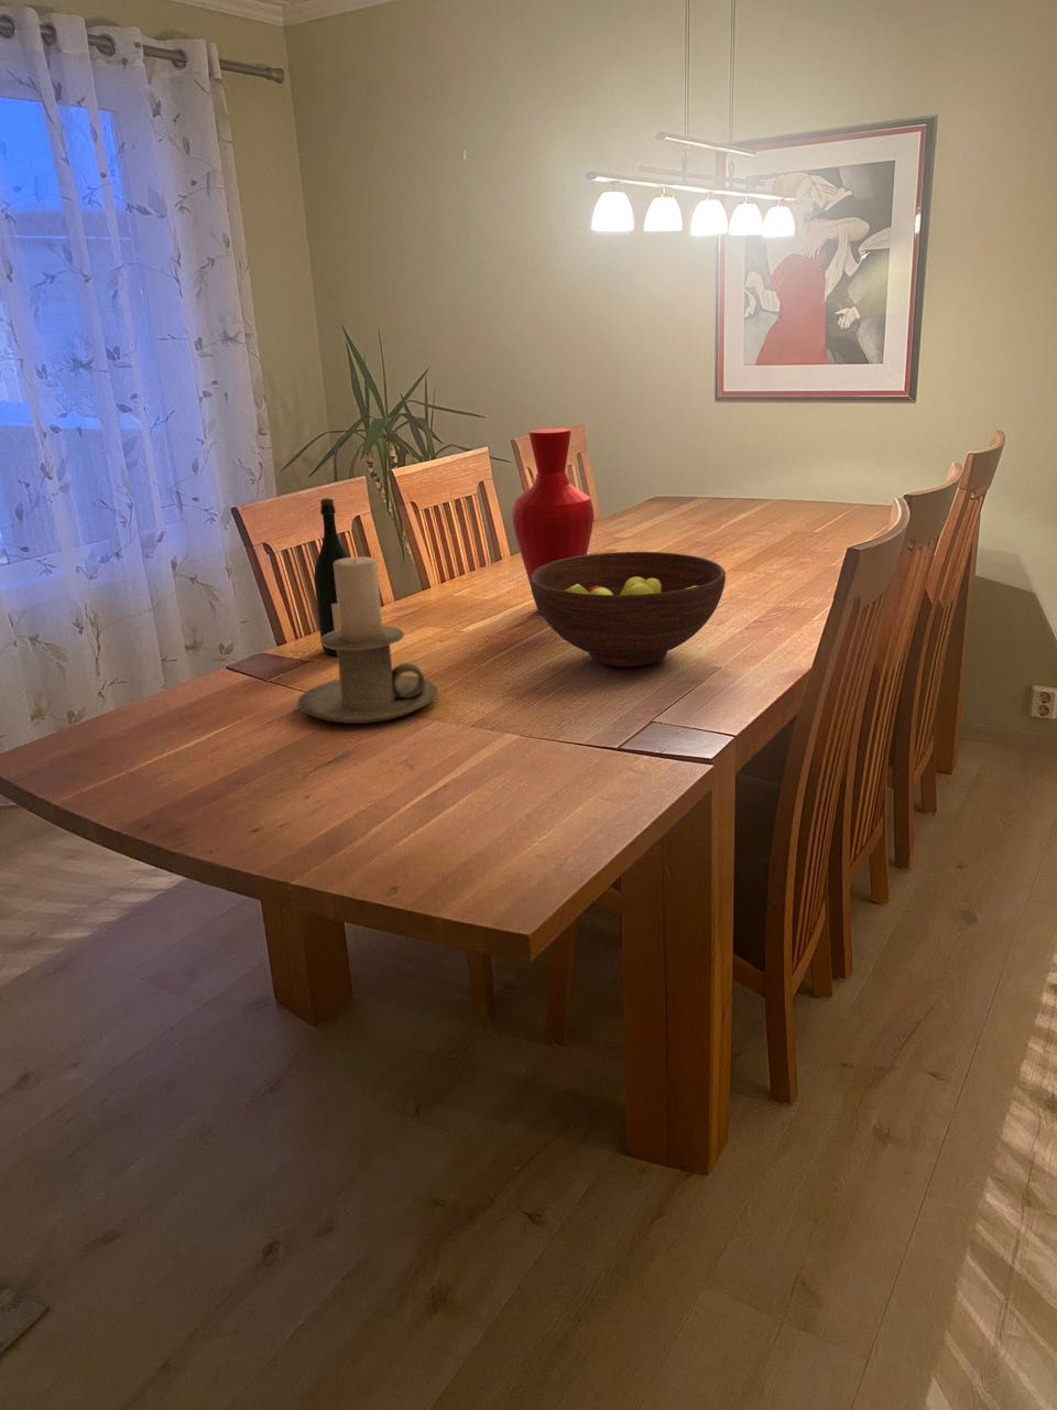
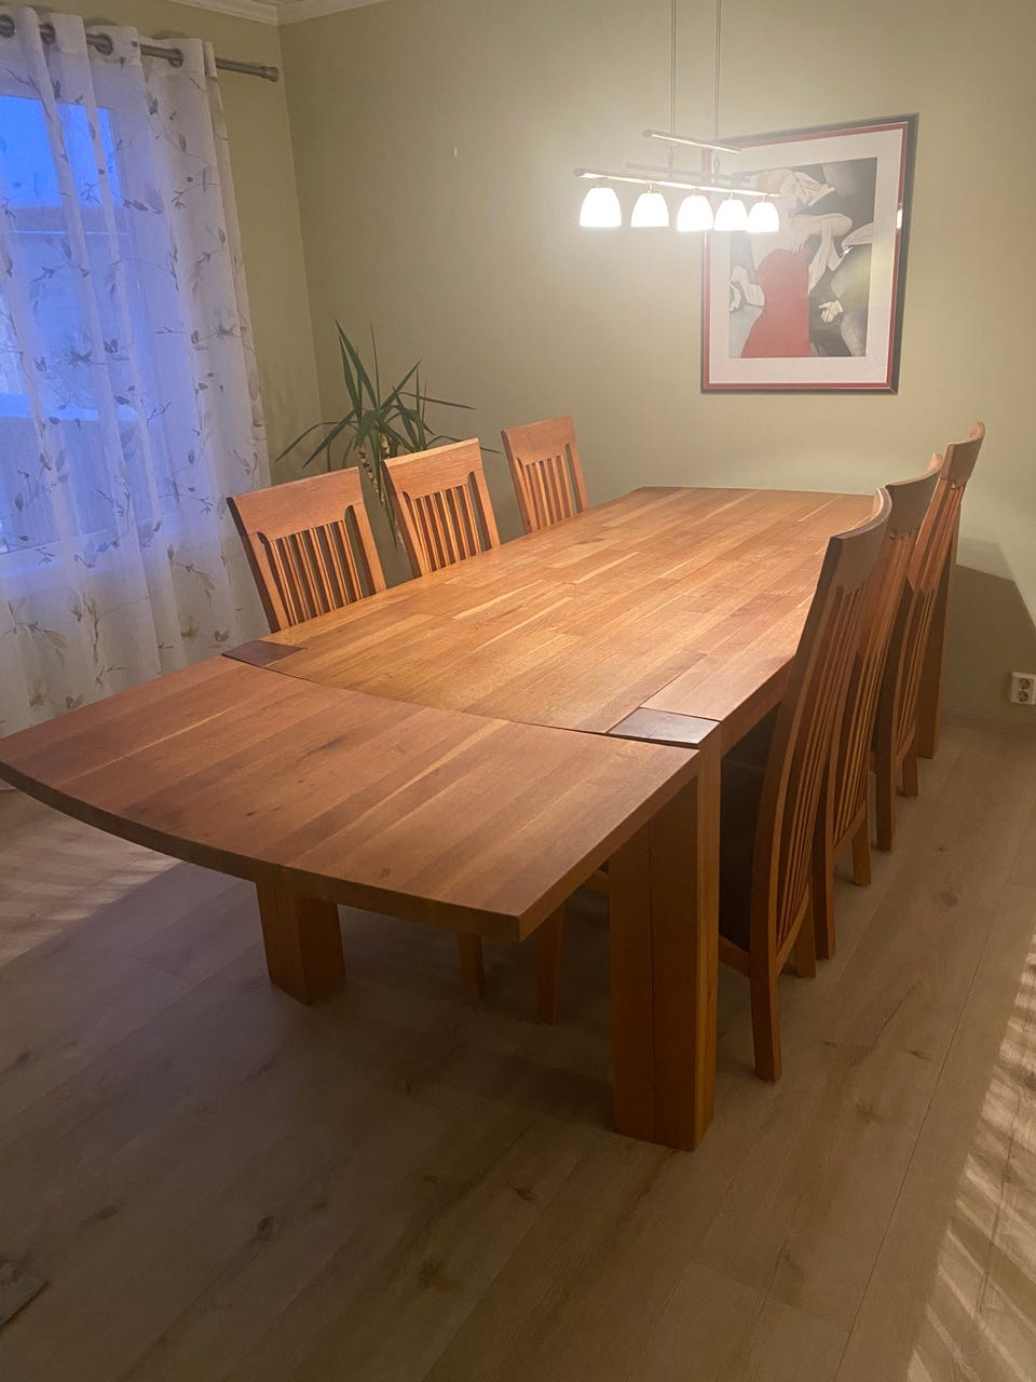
- candle holder (361, 634)
- wine bottle (333, 576)
- fruit bowl (626, 615)
- vase (553, 522)
